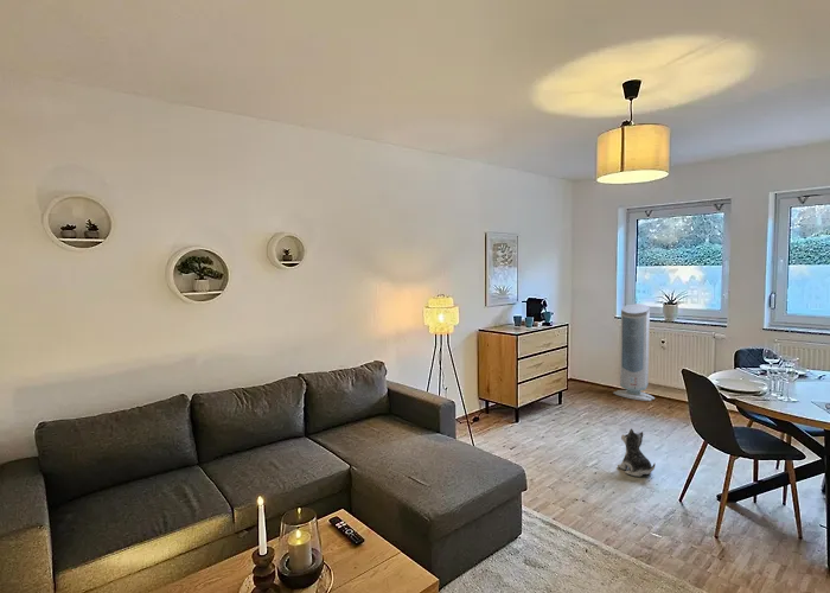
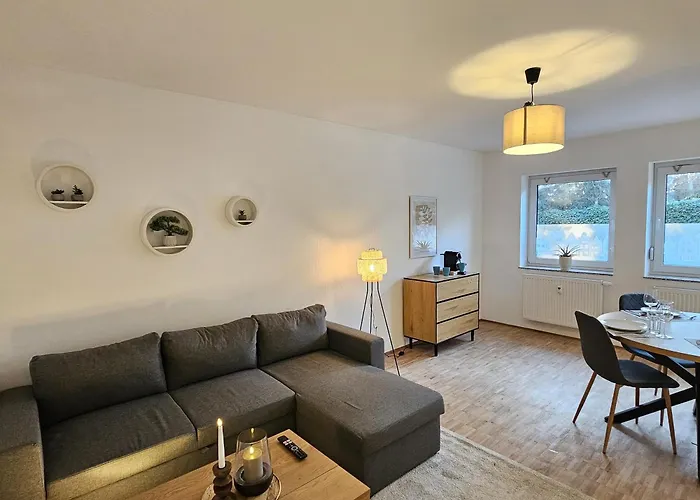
- air purifier (634, 350)
- plush toy (637, 451)
